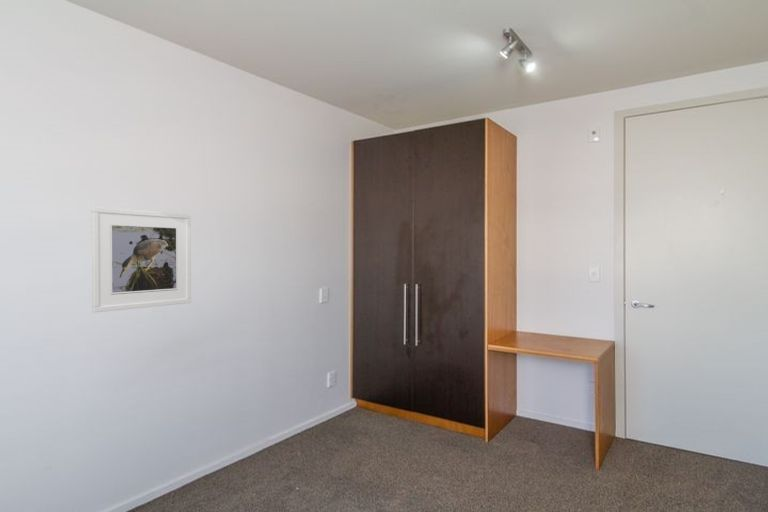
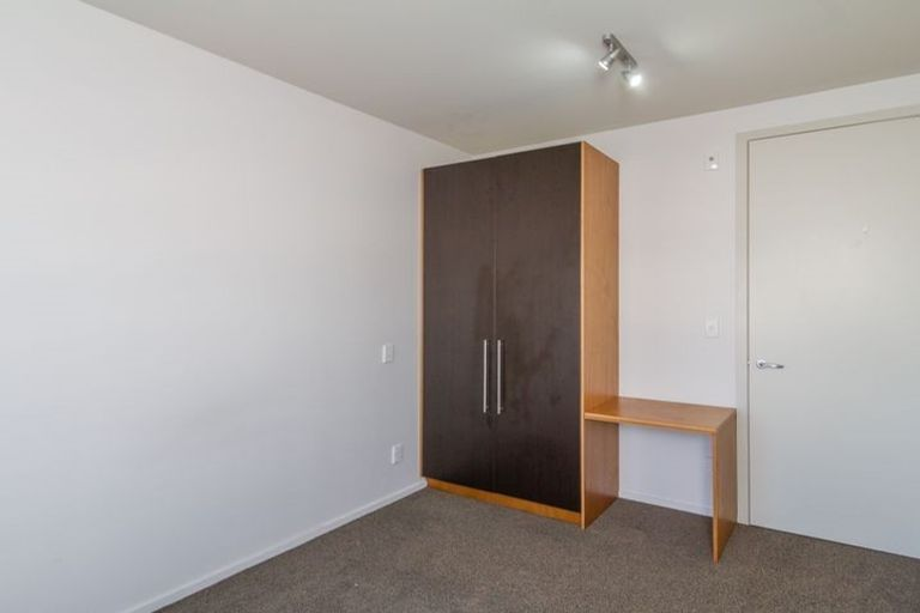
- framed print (145, 259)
